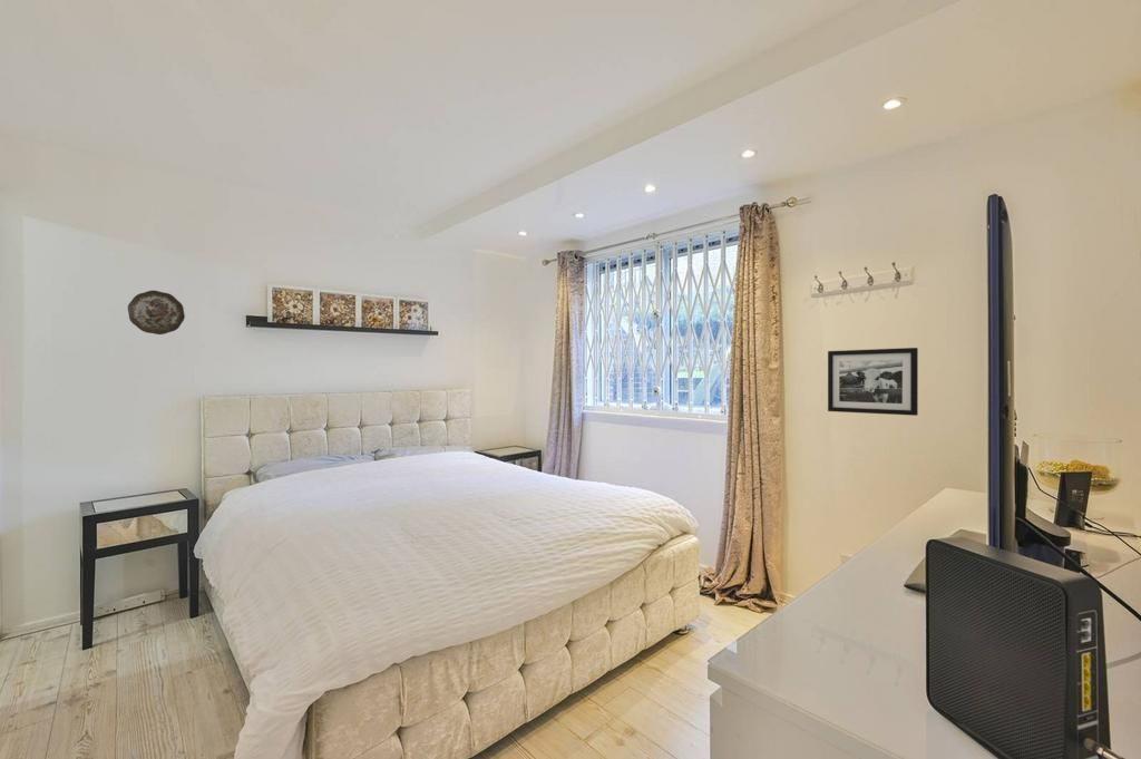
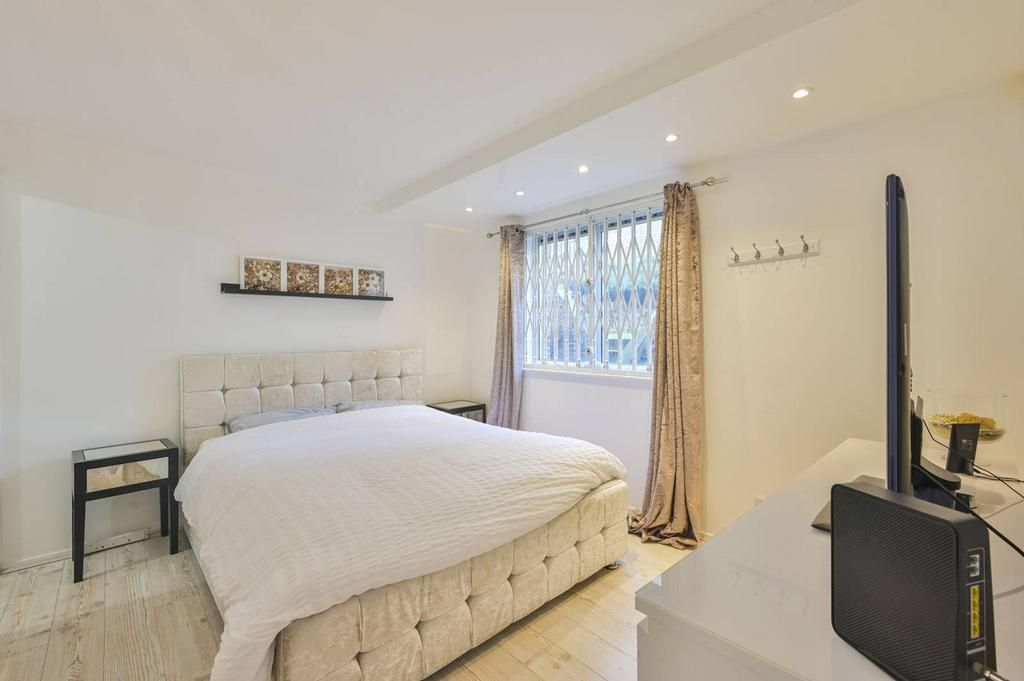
- decorative plate (156, 312)
- picture frame (870, 381)
